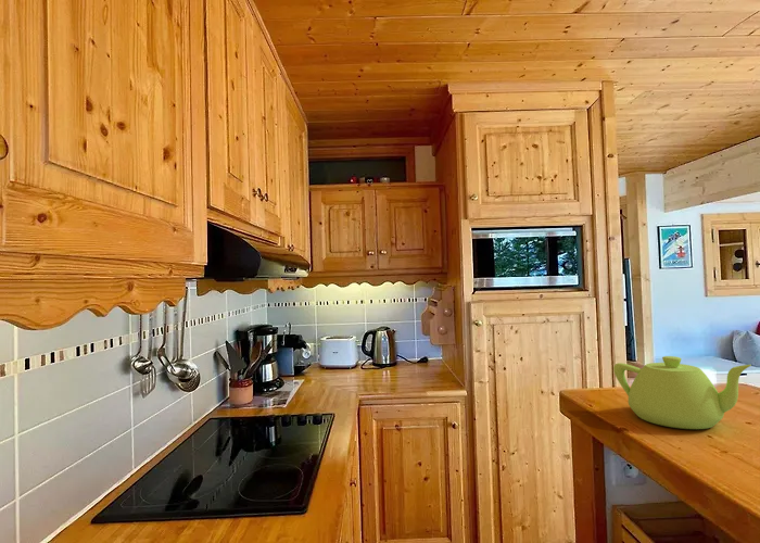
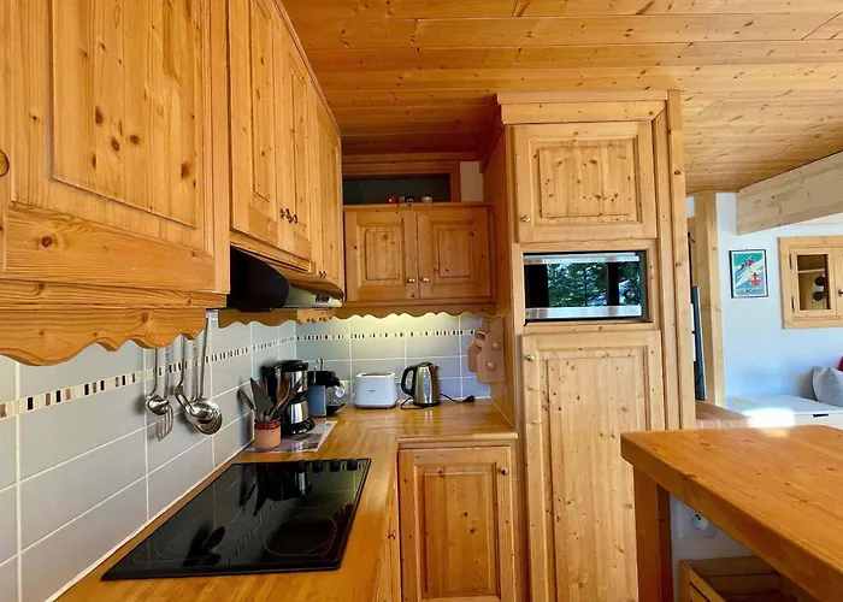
- teapot (677, 388)
